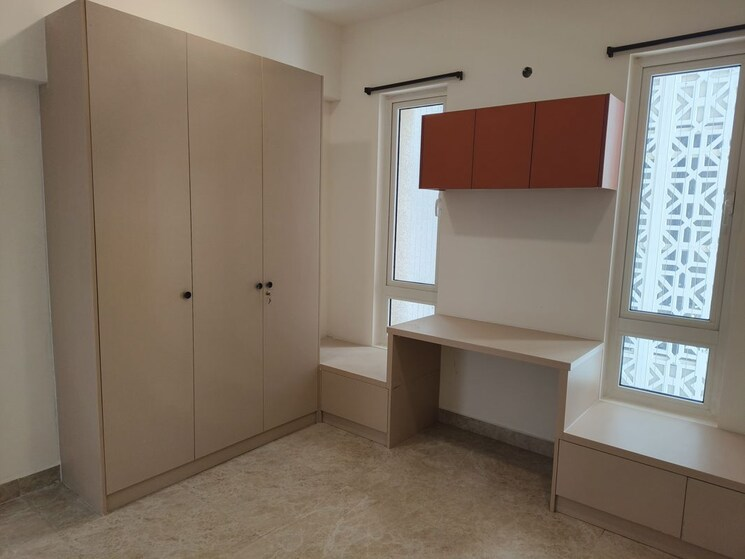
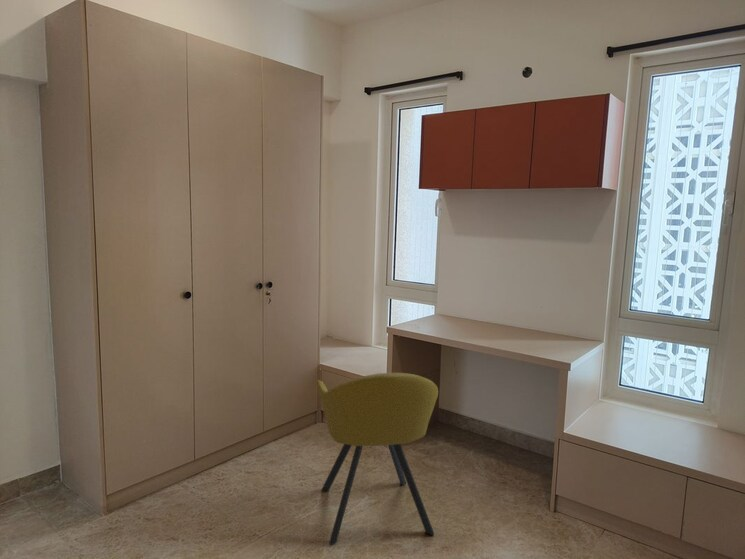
+ chair (376, 438)
